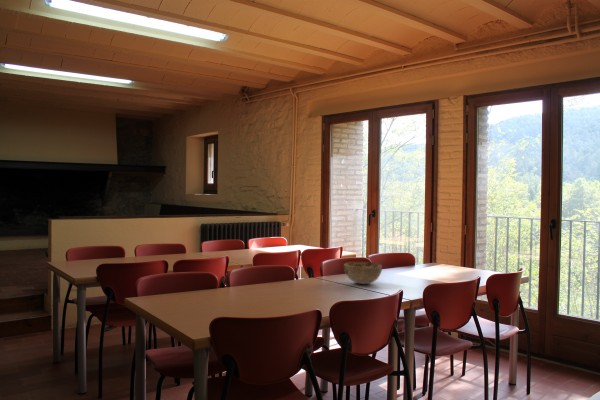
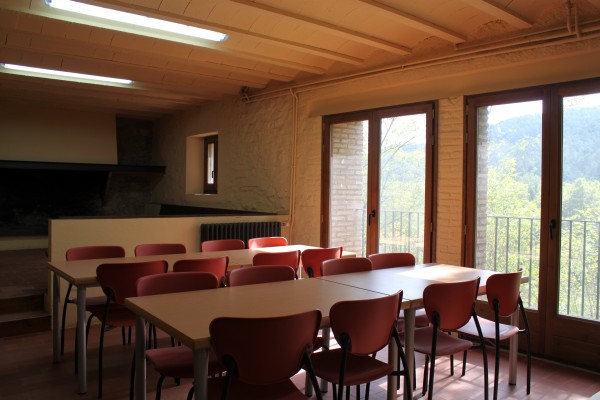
- decorative bowl (362, 273)
